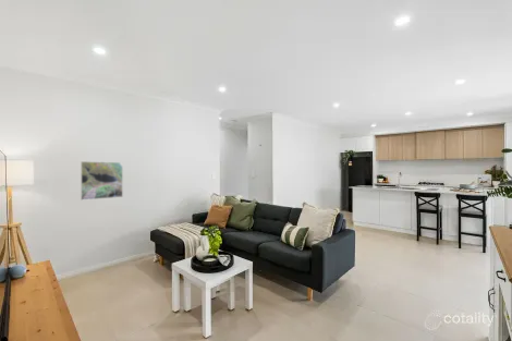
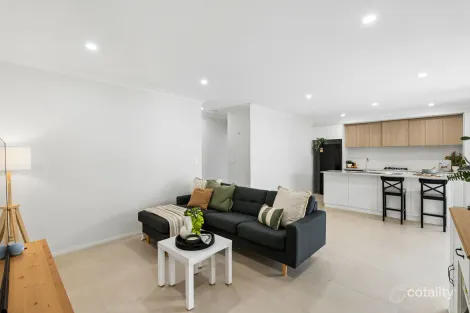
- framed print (102, 180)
